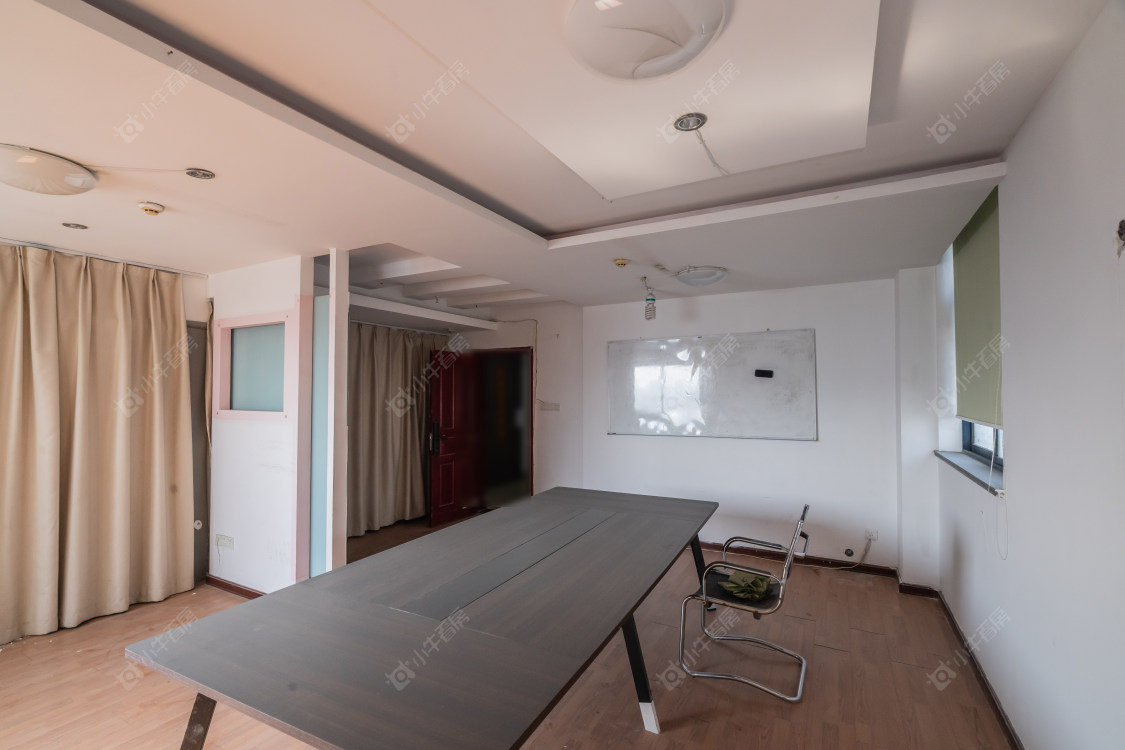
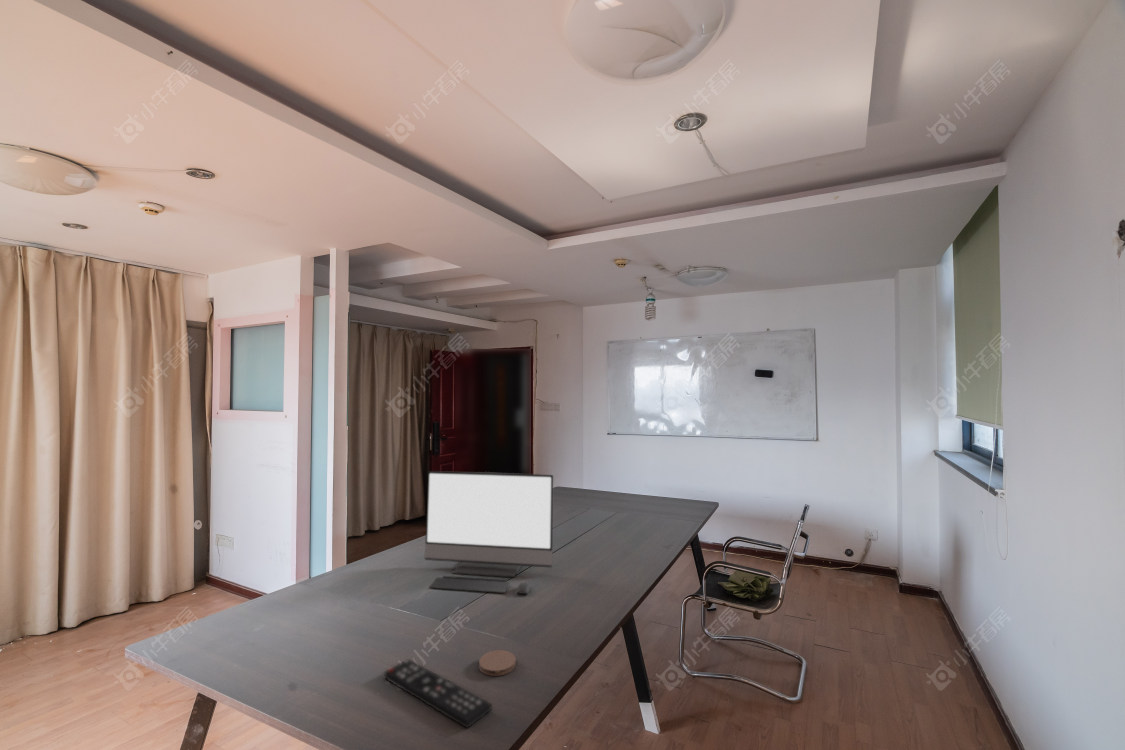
+ monitor (482, 526)
+ coaster (497, 662)
+ remote control (434, 688)
